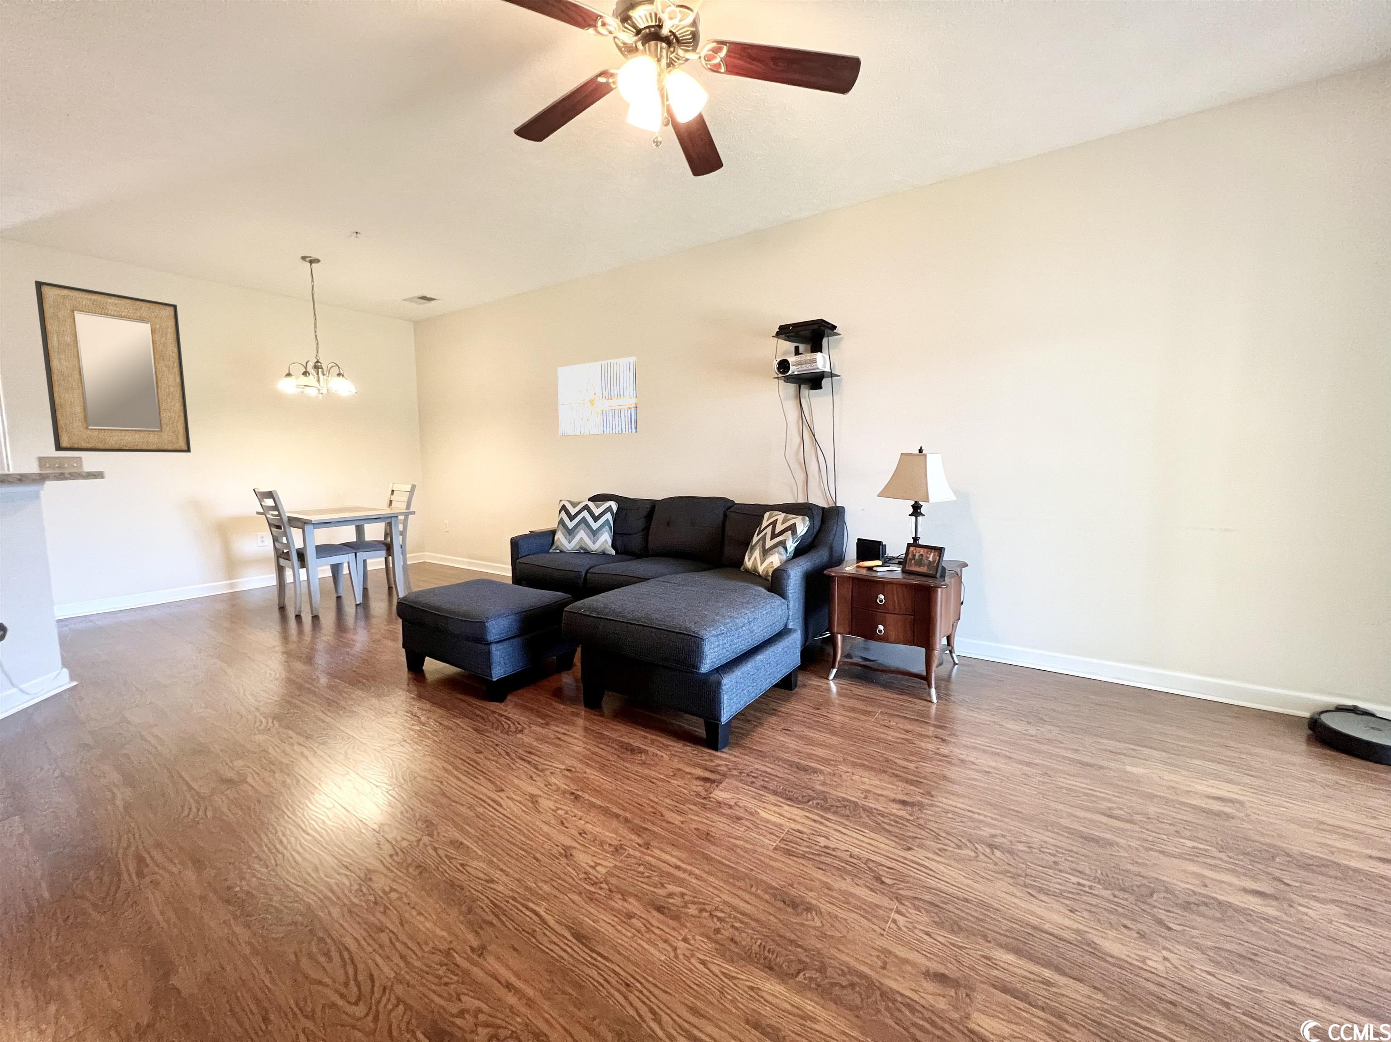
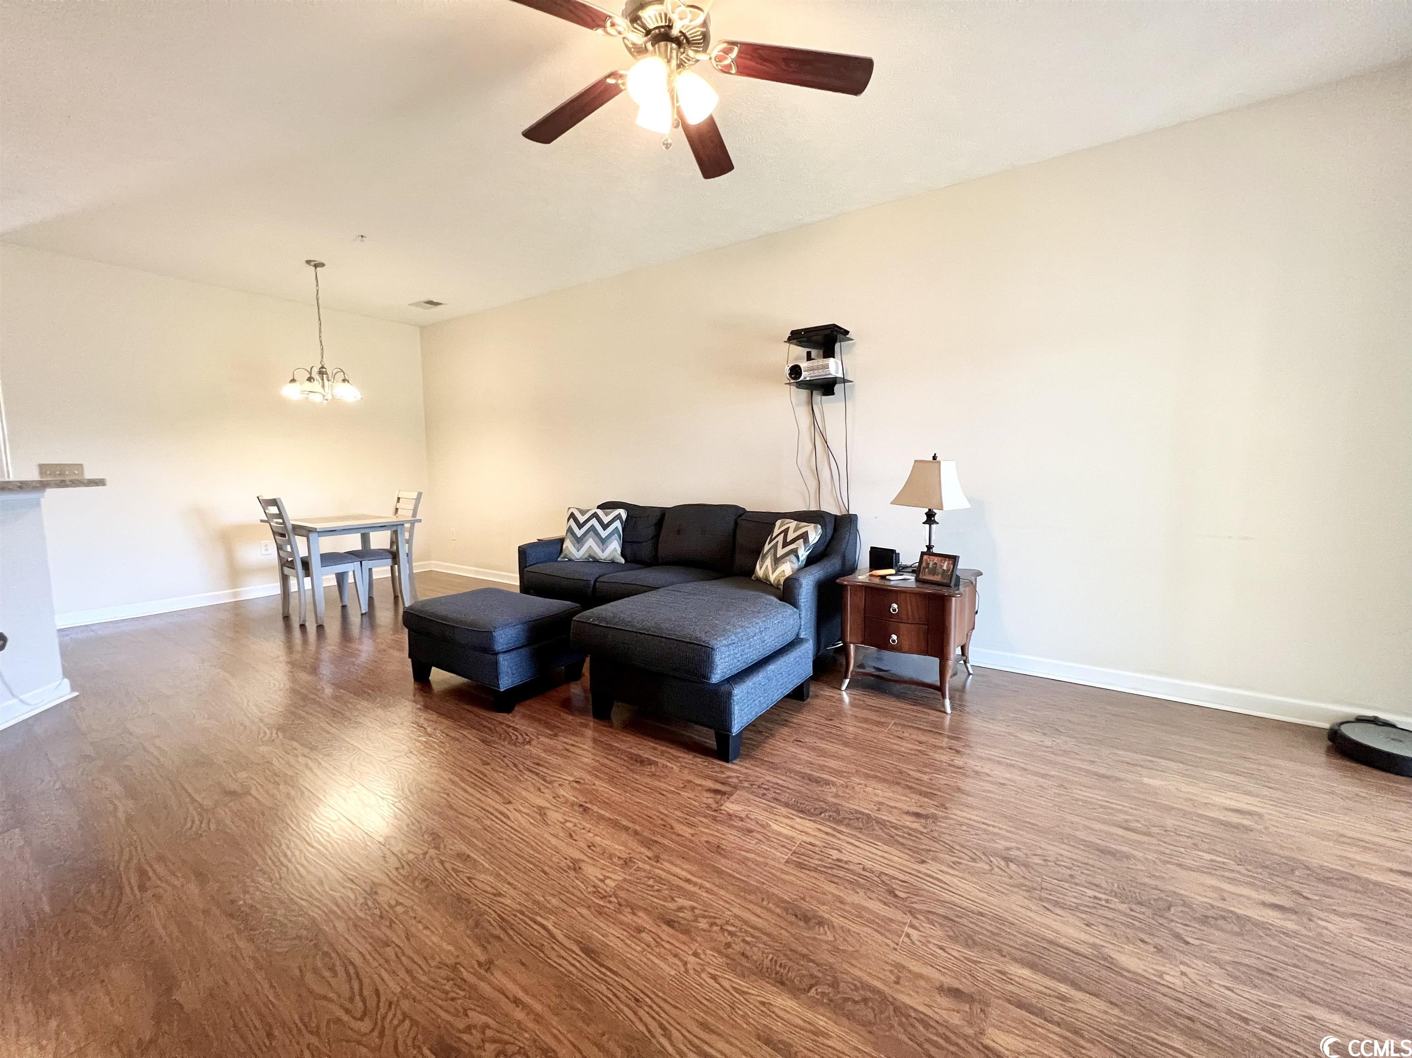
- wall art (596, 398)
- home mirror (119, 374)
